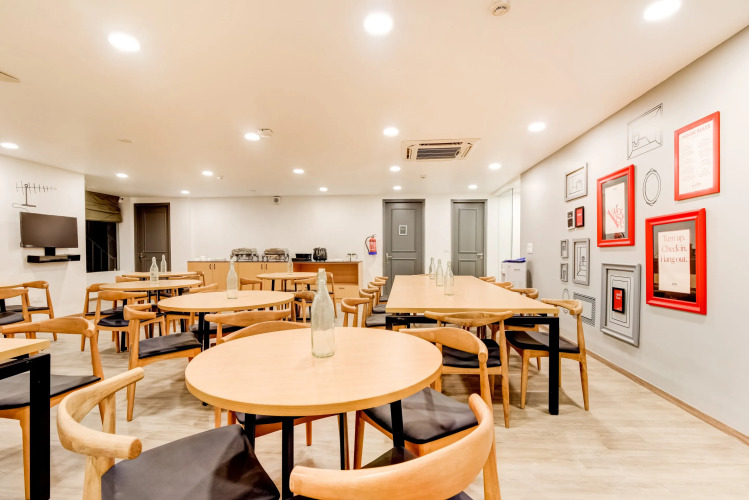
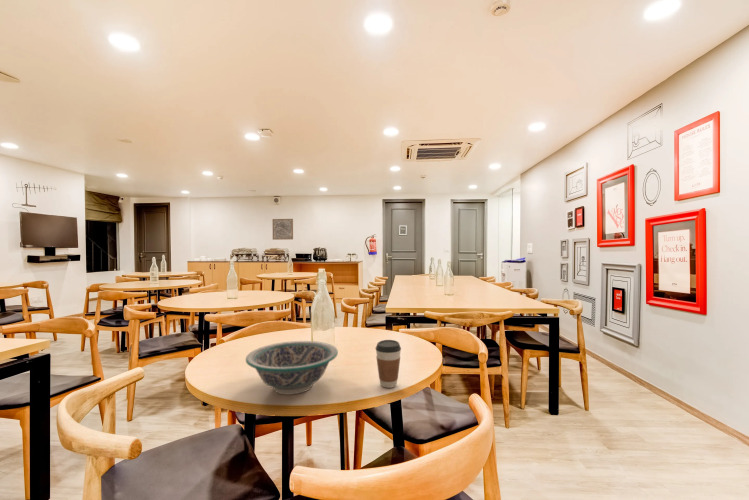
+ wall art (282, 229)
+ coffee cup (388, 363)
+ bowl (293, 369)
